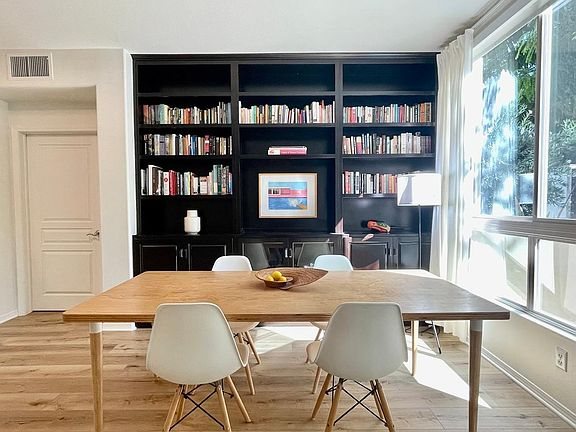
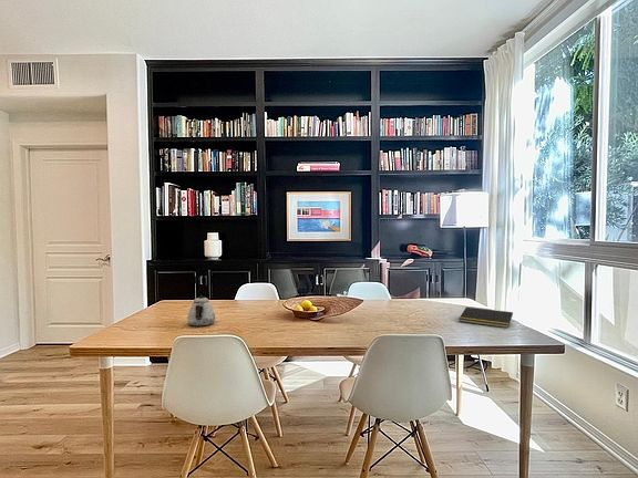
+ notepad (485, 316)
+ teapot (202, 309)
